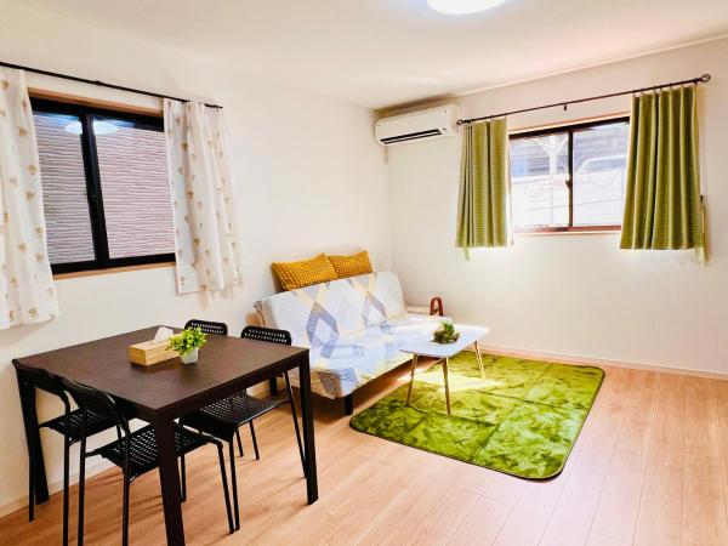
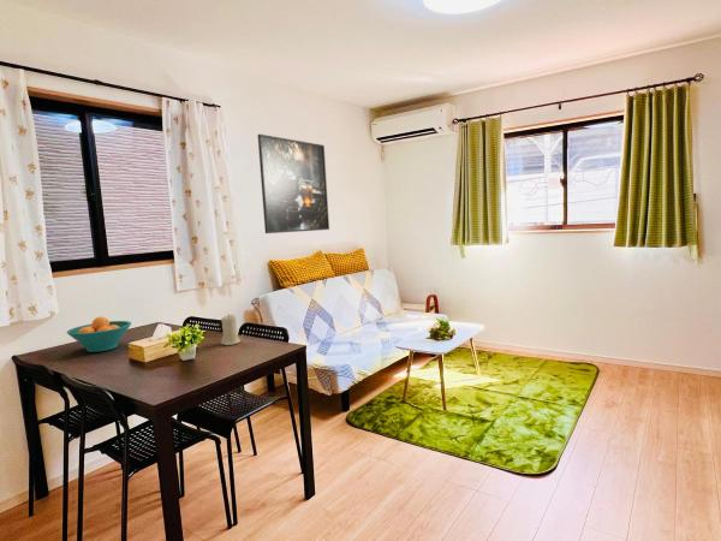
+ fruit bowl (100, 332)
+ candle (230, 328)
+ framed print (296, 185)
